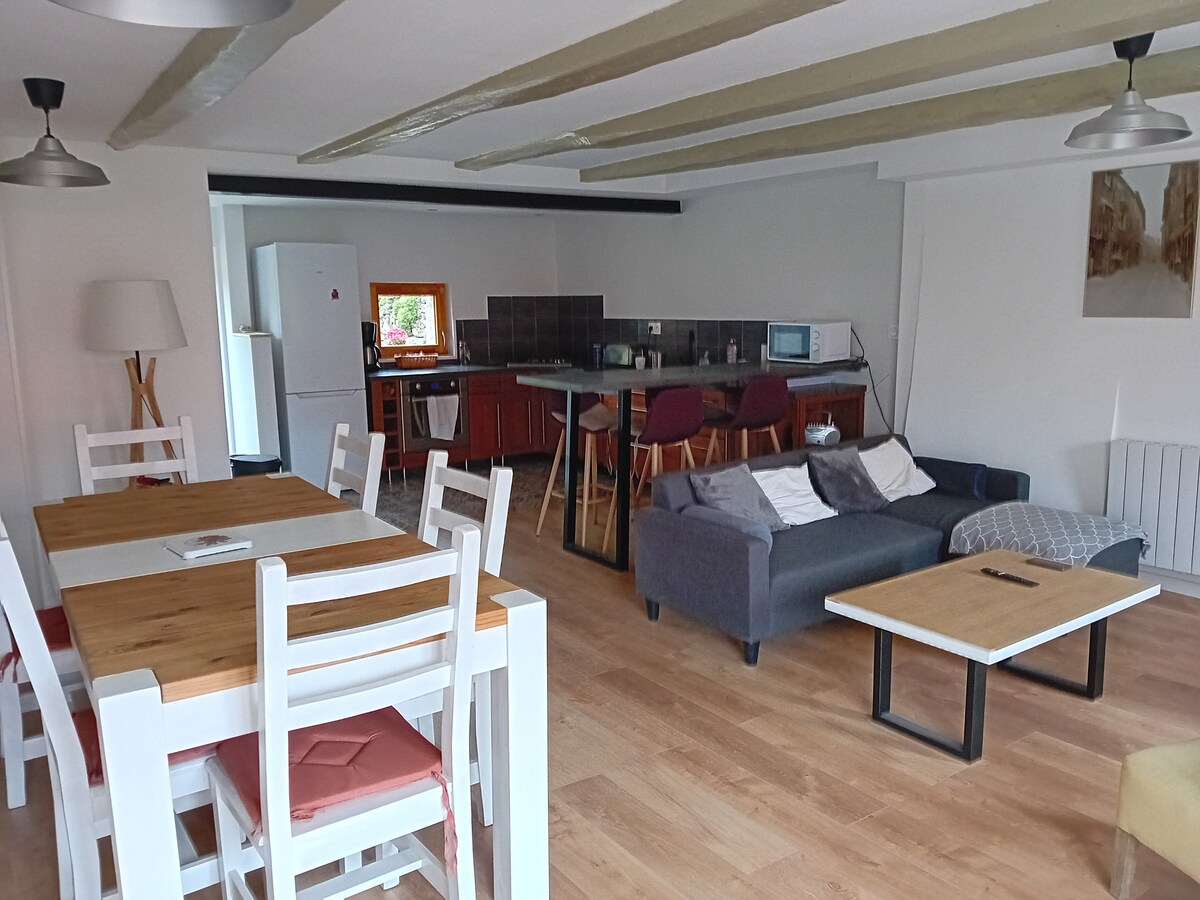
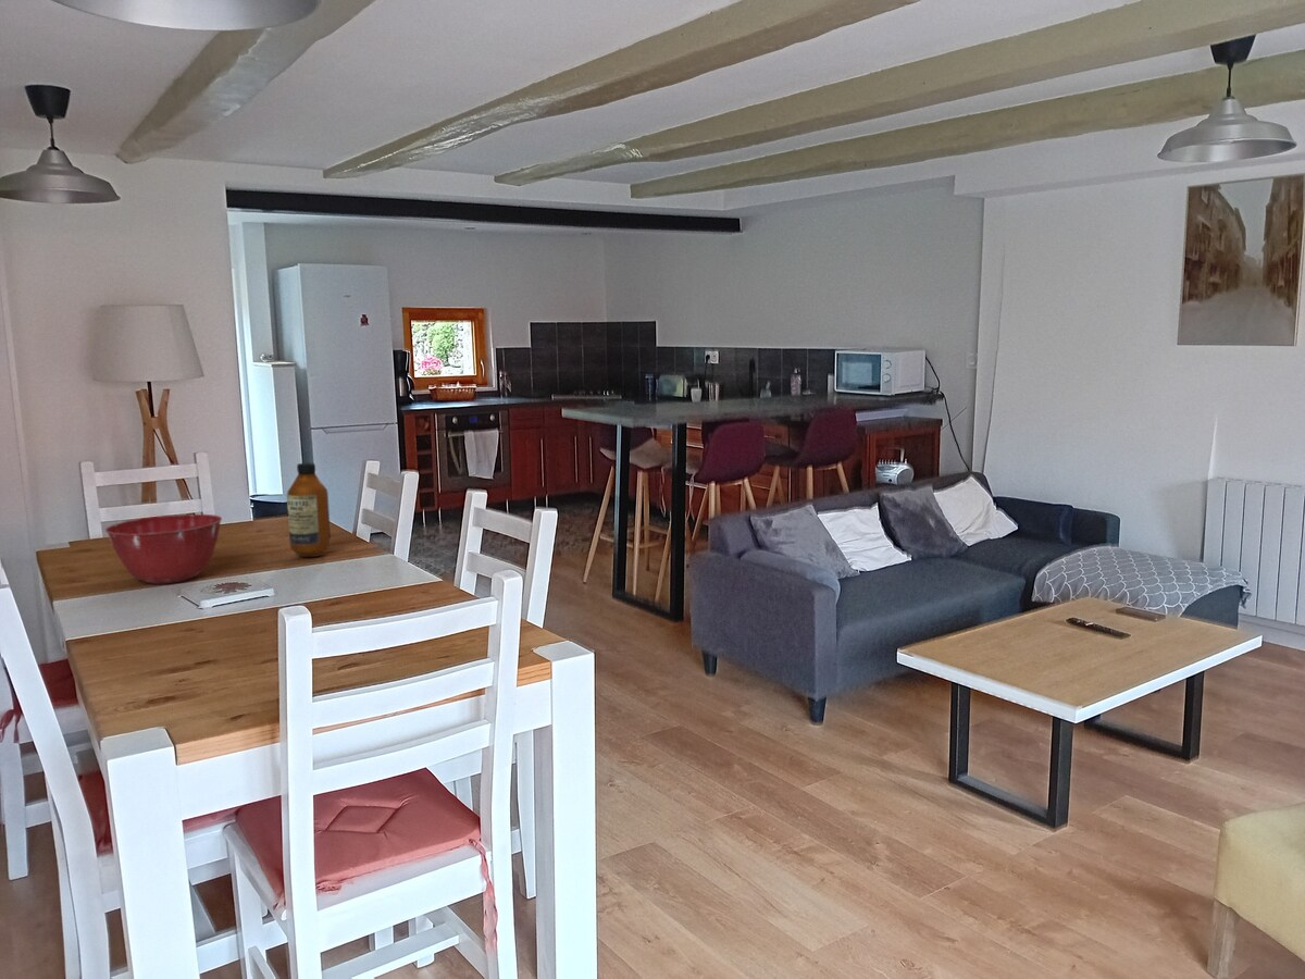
+ mixing bowl (166, 549)
+ bottle (308, 509)
